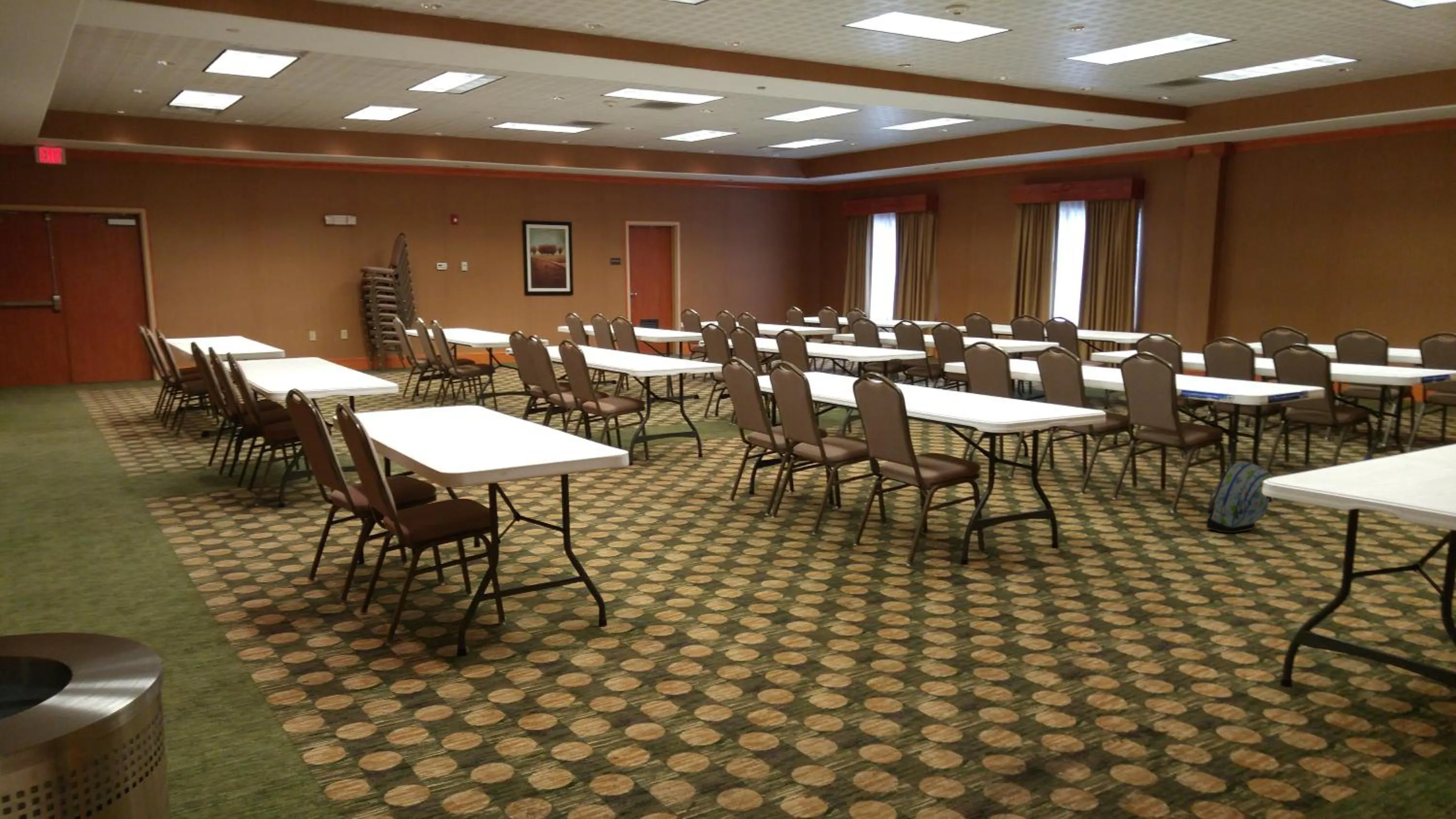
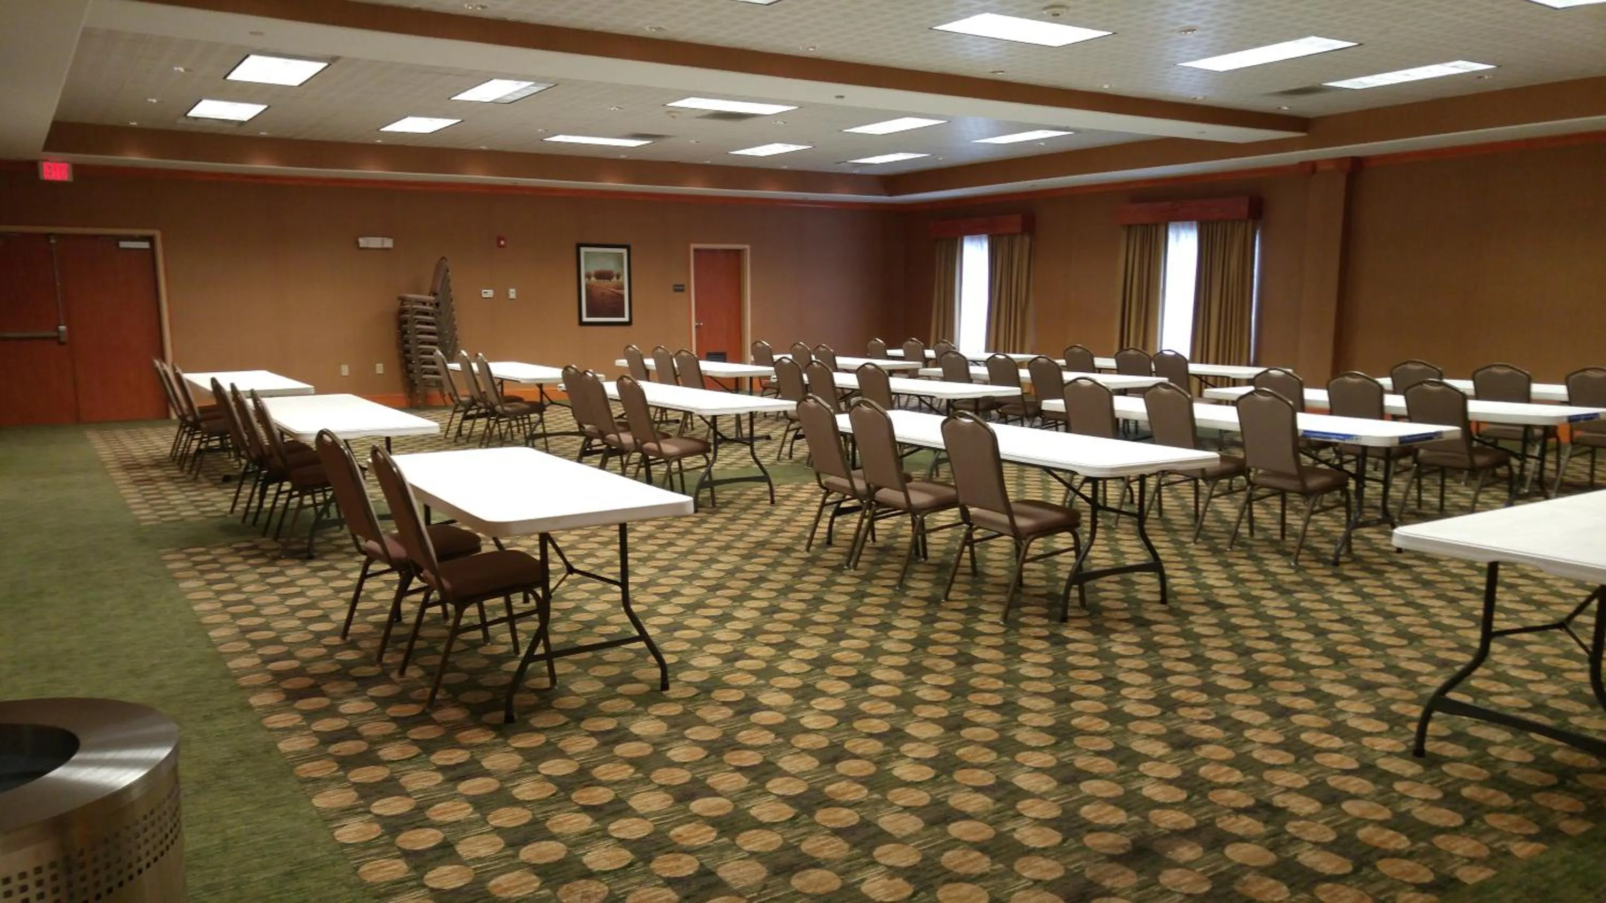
- backpack (1242, 496)
